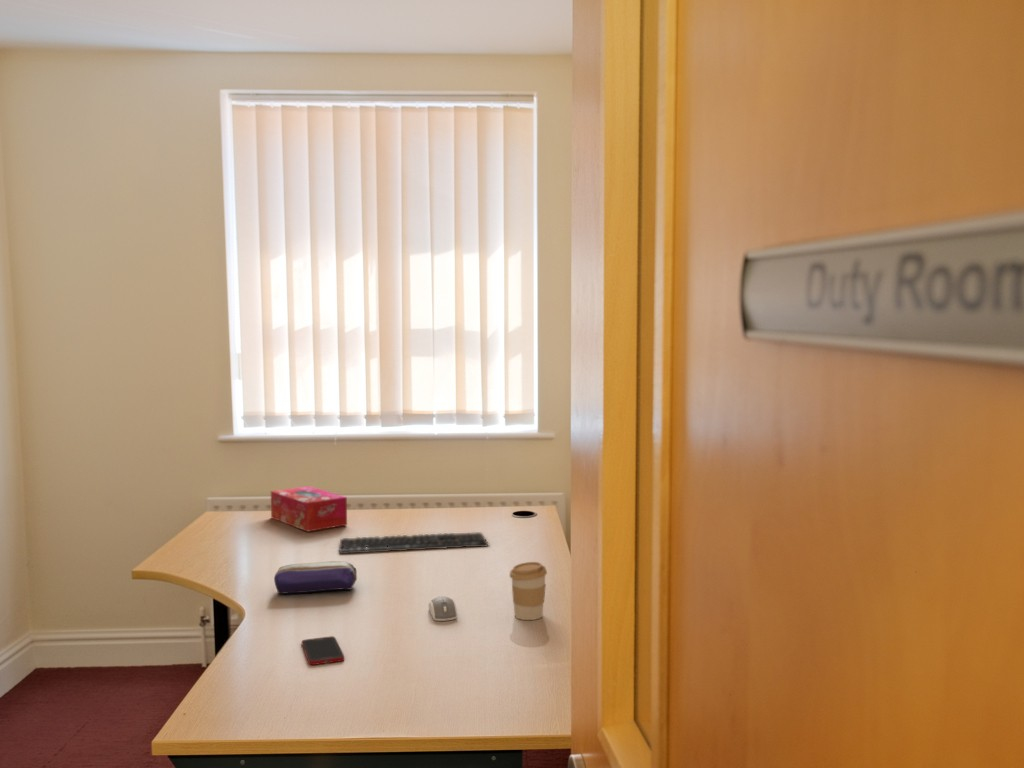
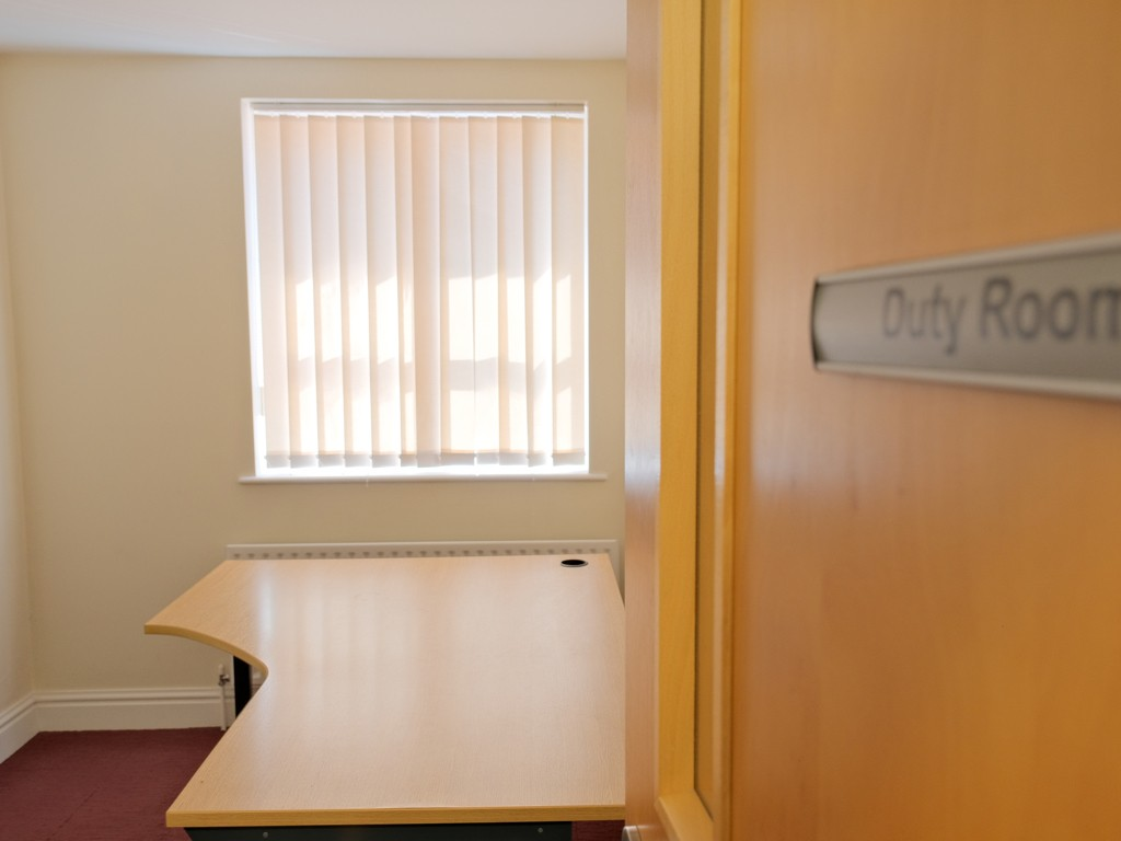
- cell phone (322, 650)
- tissue box (308, 507)
- coffee cup (528, 590)
- computer mouse (442, 605)
- computer keyboard (413, 541)
- pencil case (316, 577)
